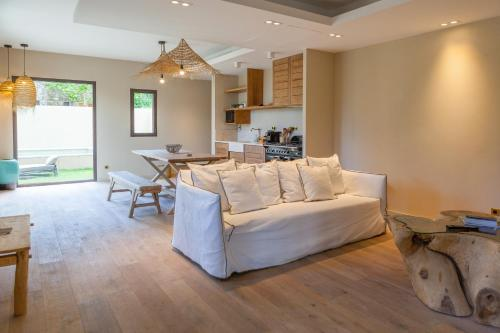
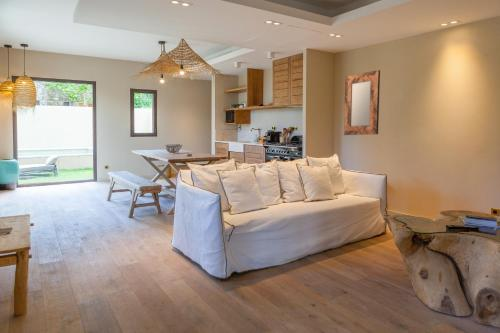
+ home mirror (361, 104)
